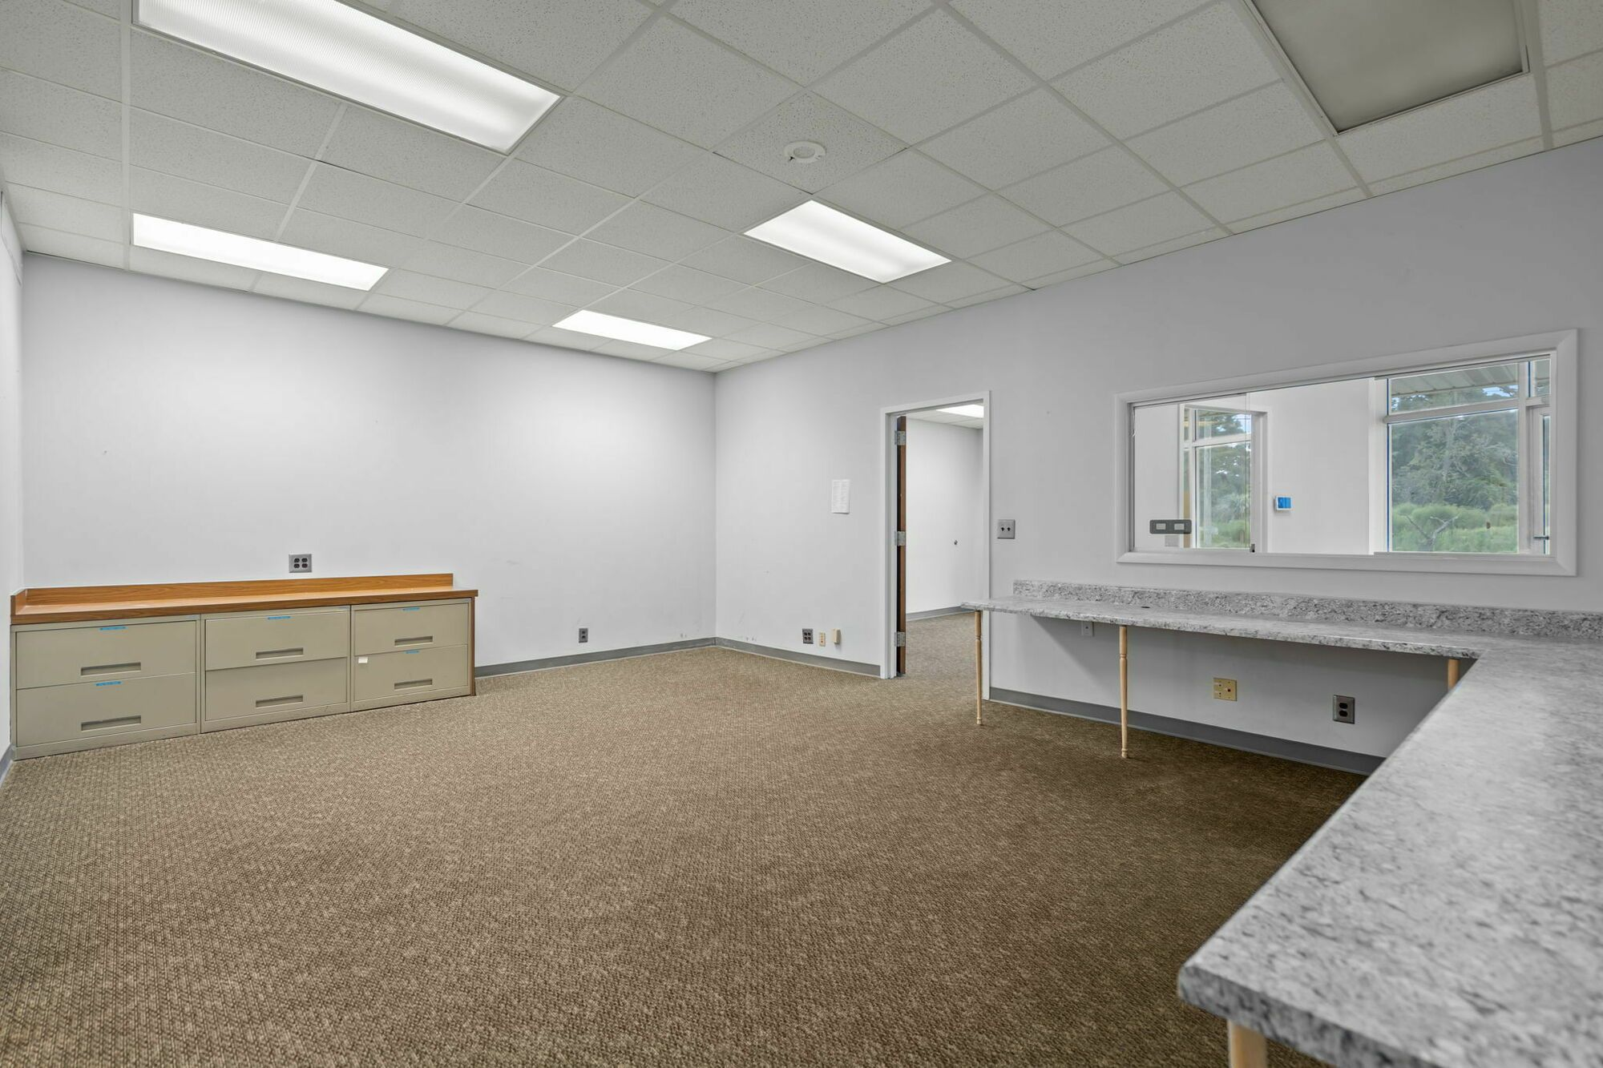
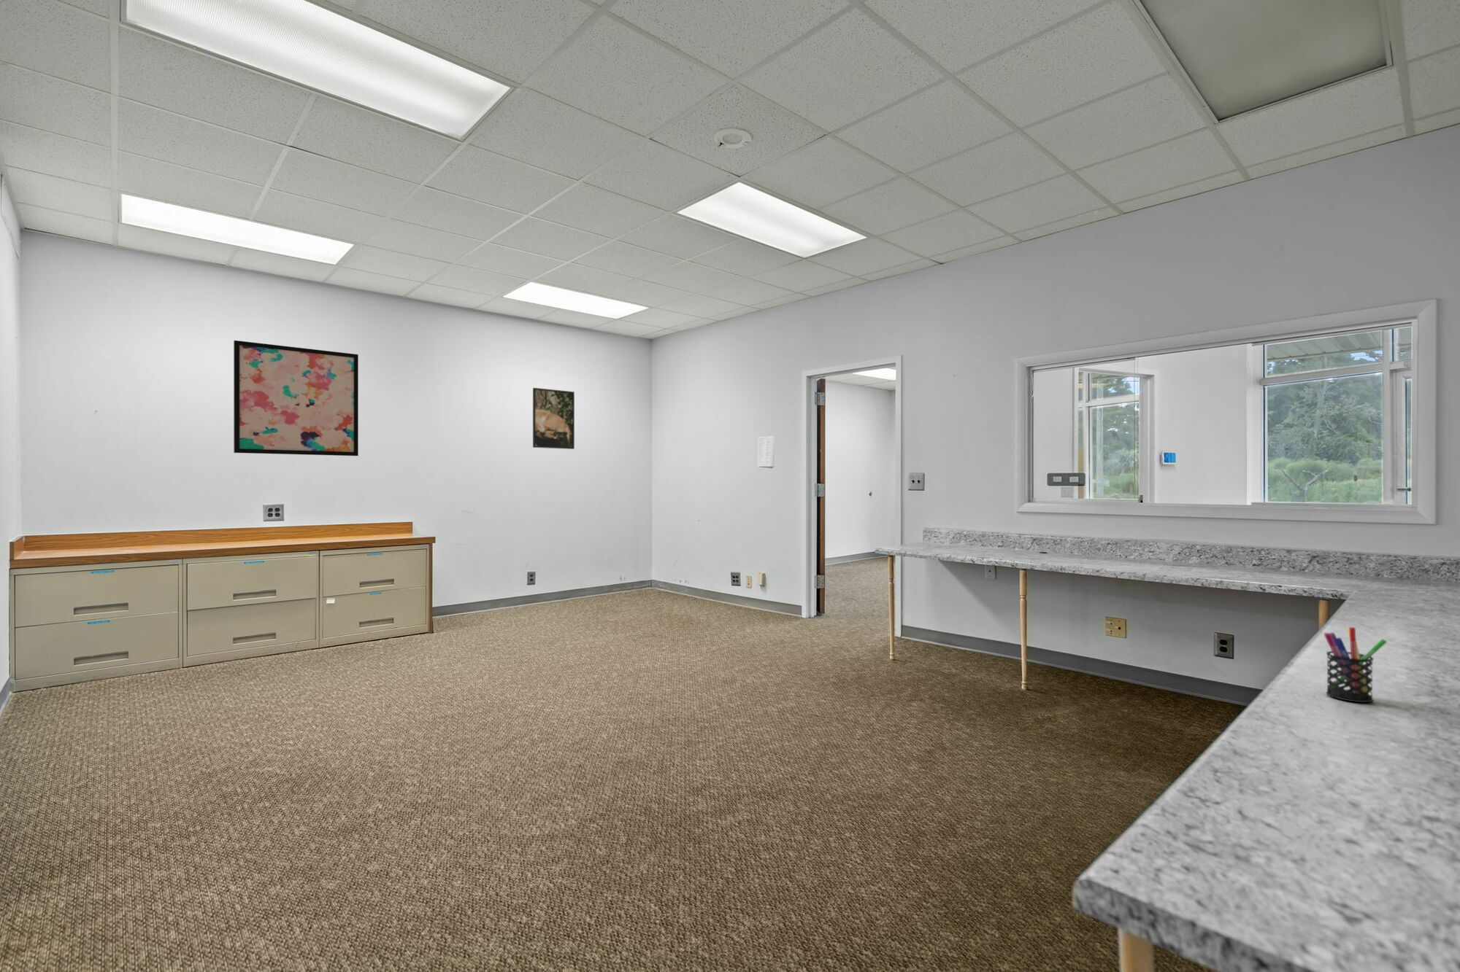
+ pen holder (1355, 662)
+ wall art (299, 401)
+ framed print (554, 419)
